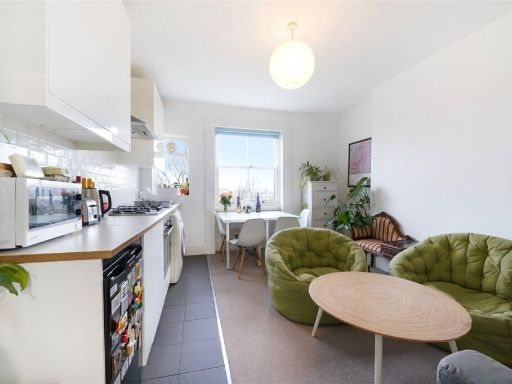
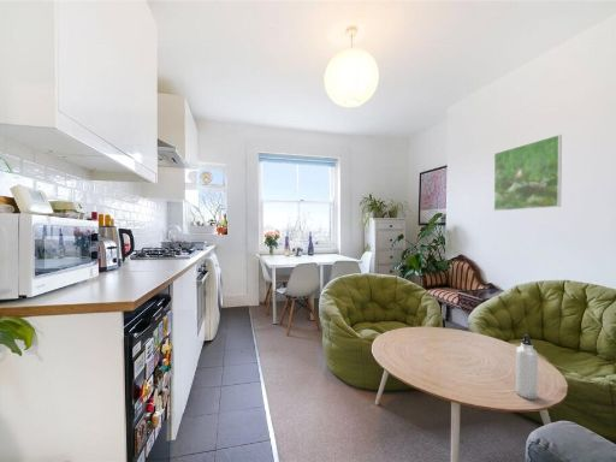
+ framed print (523, 177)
+ water bottle (526, 365)
